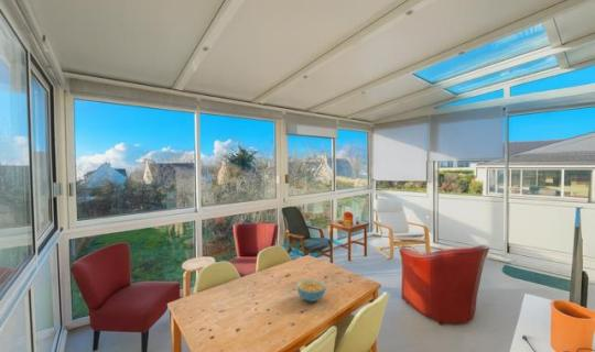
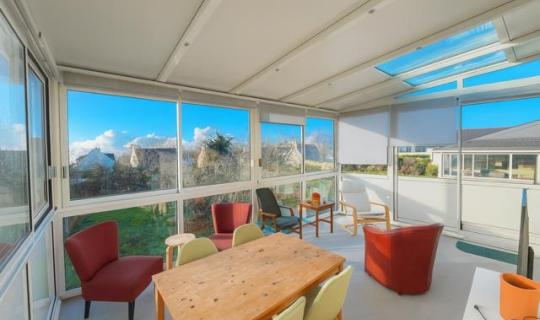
- cereal bowl (311, 292)
